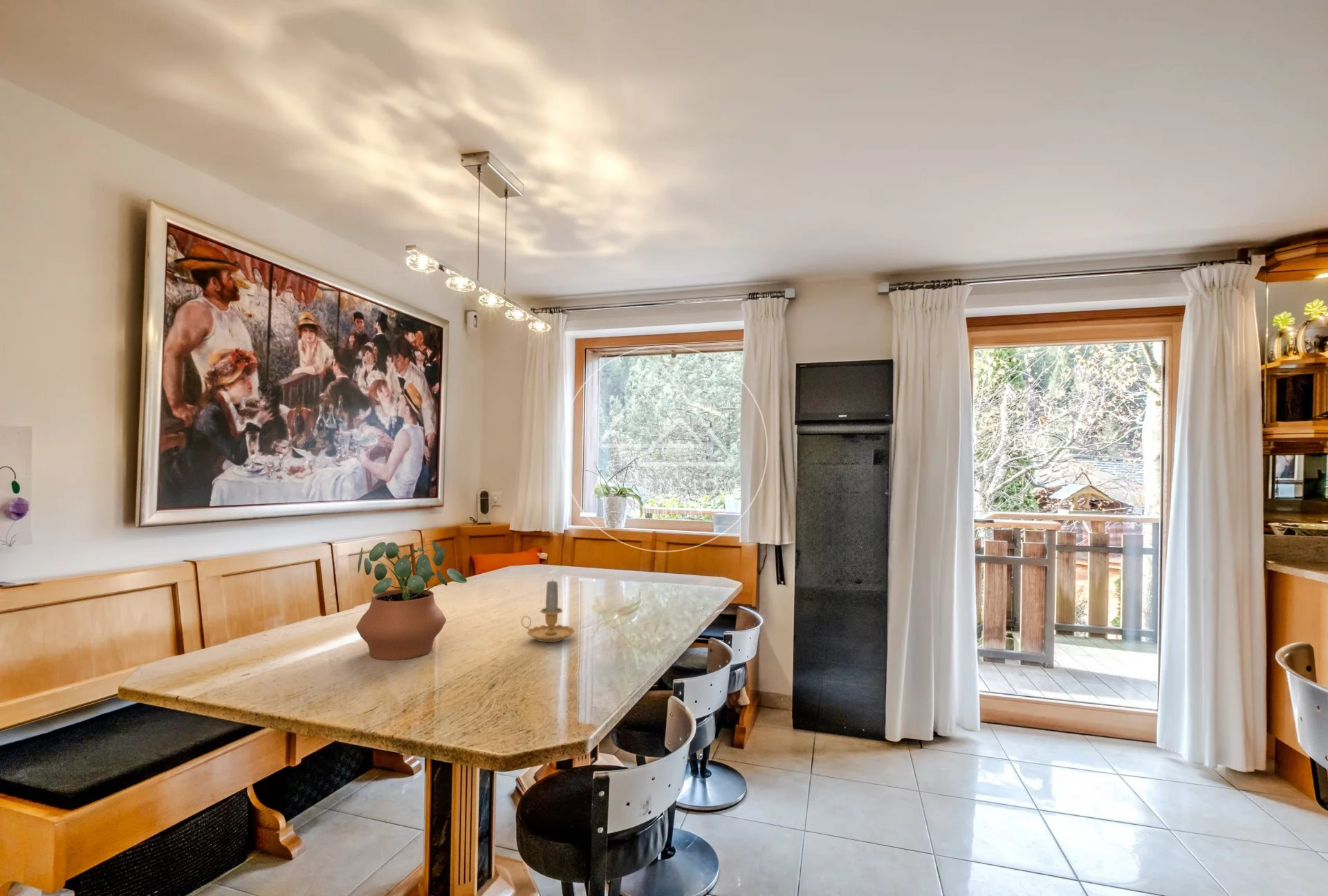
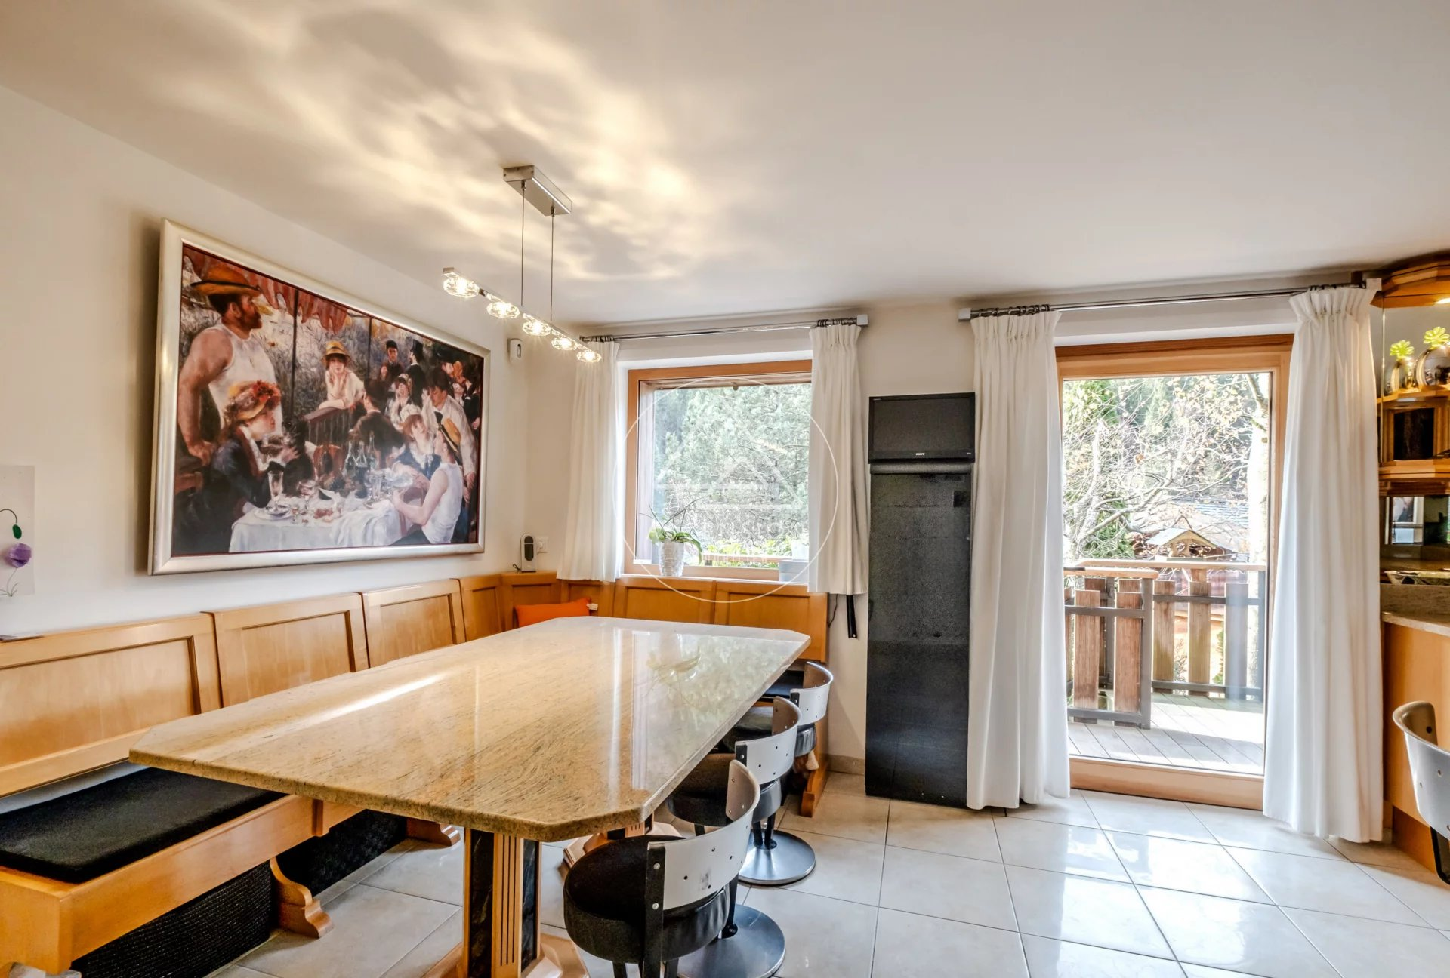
- candle (546, 608)
- potted plant (414, 595)
